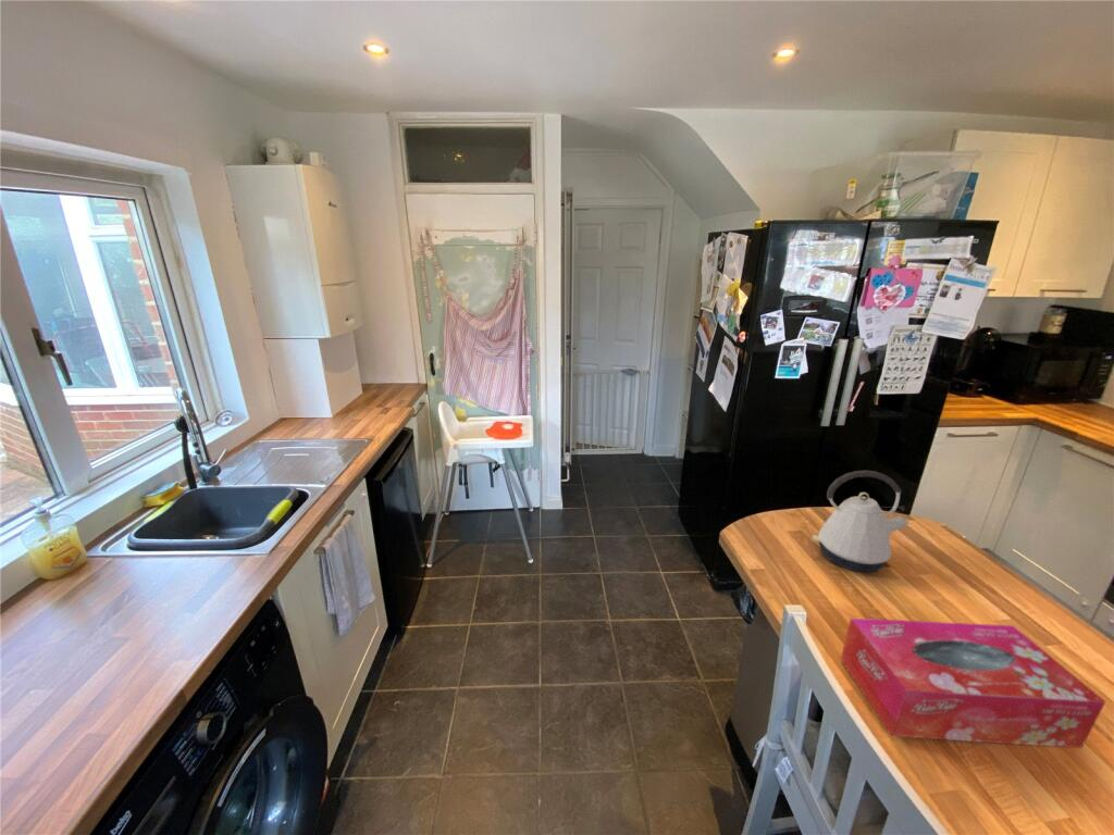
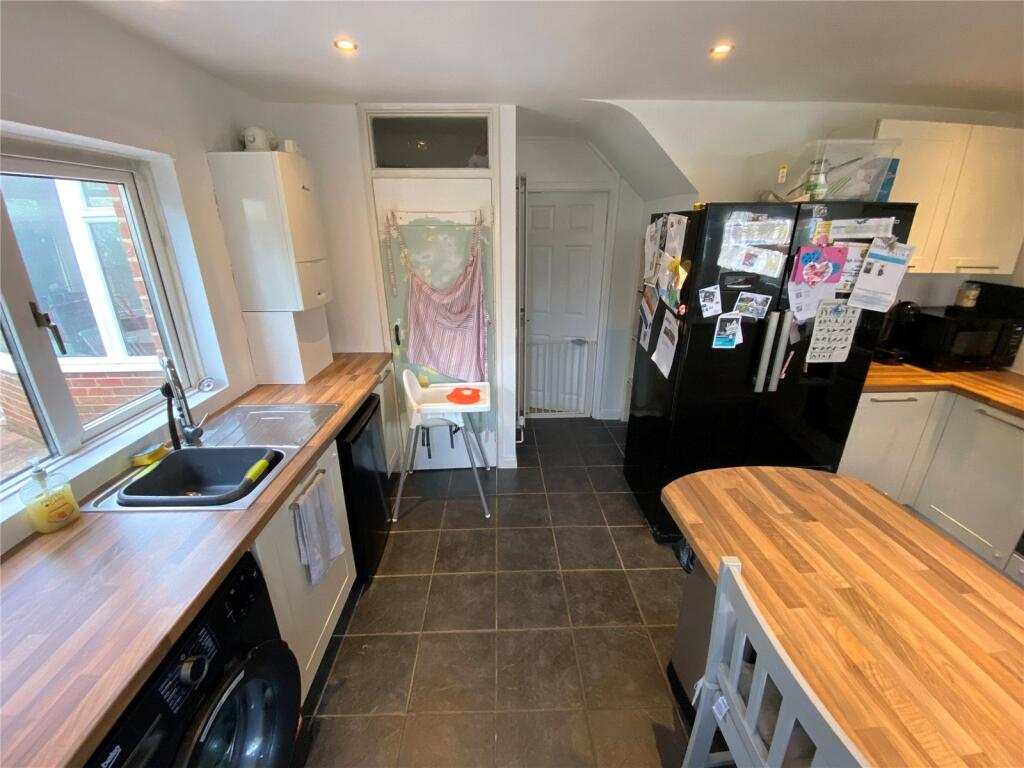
- kettle (863, 515)
- tissue box (955, 677)
